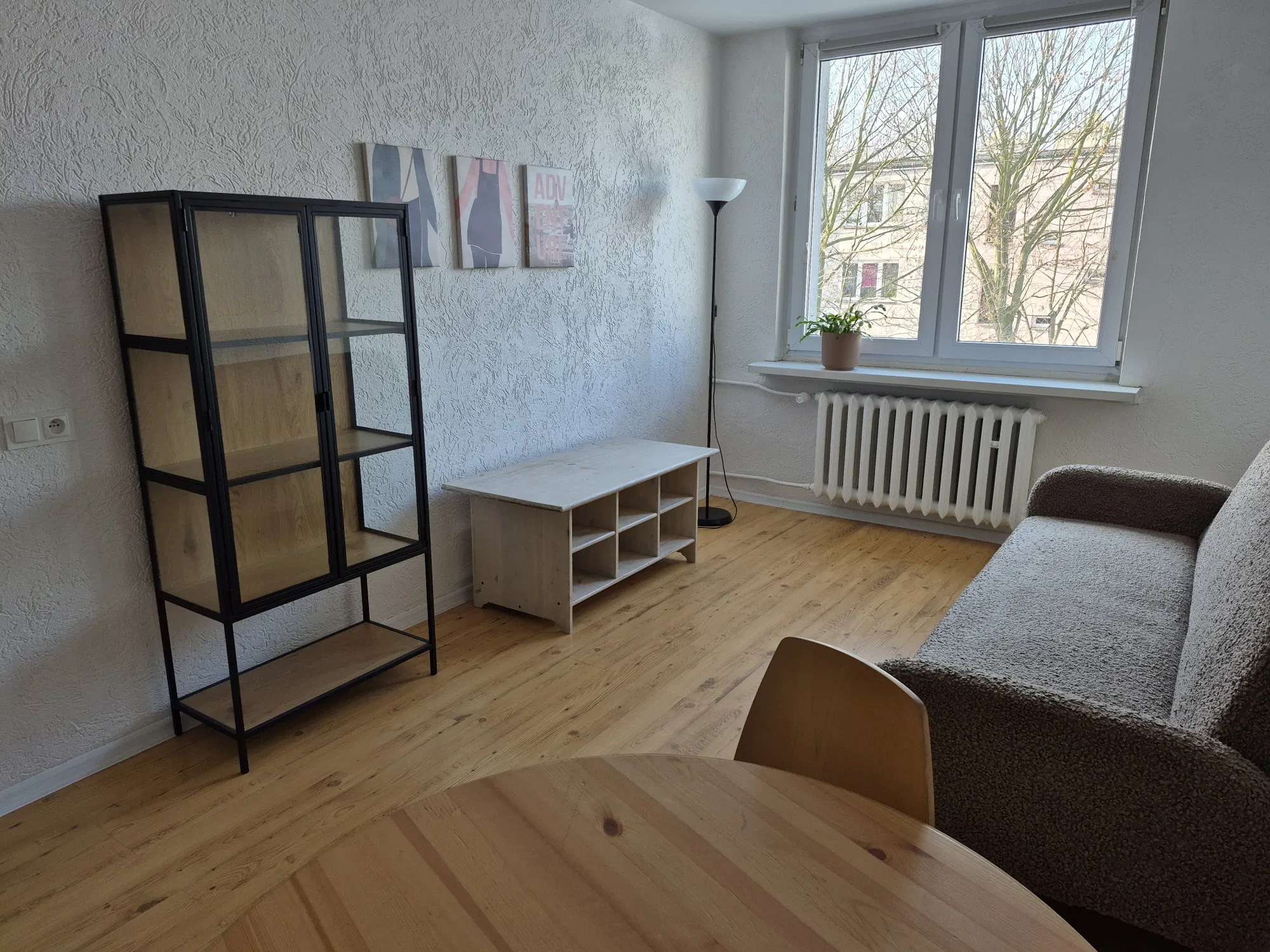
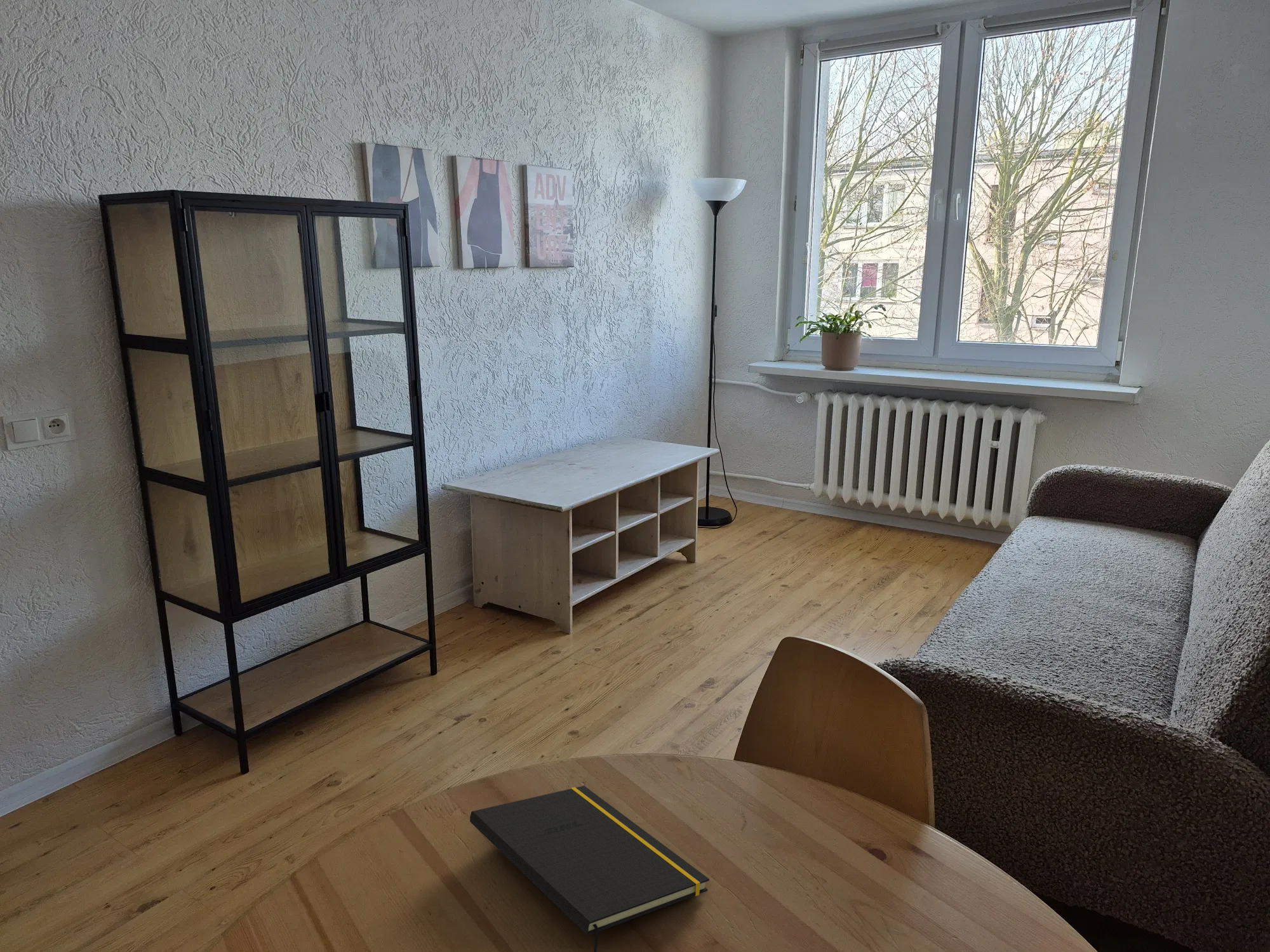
+ notepad (585, 850)
